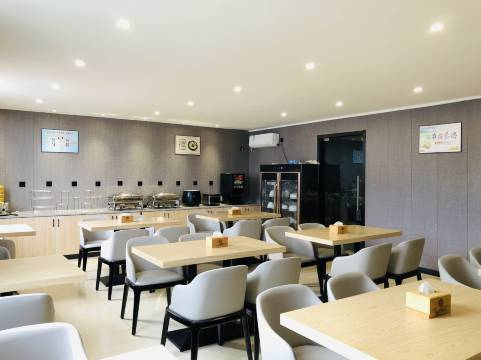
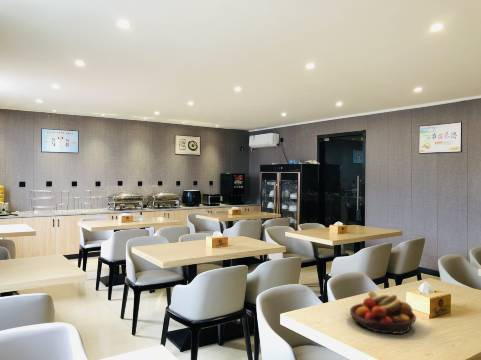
+ fruit bowl (381, 309)
